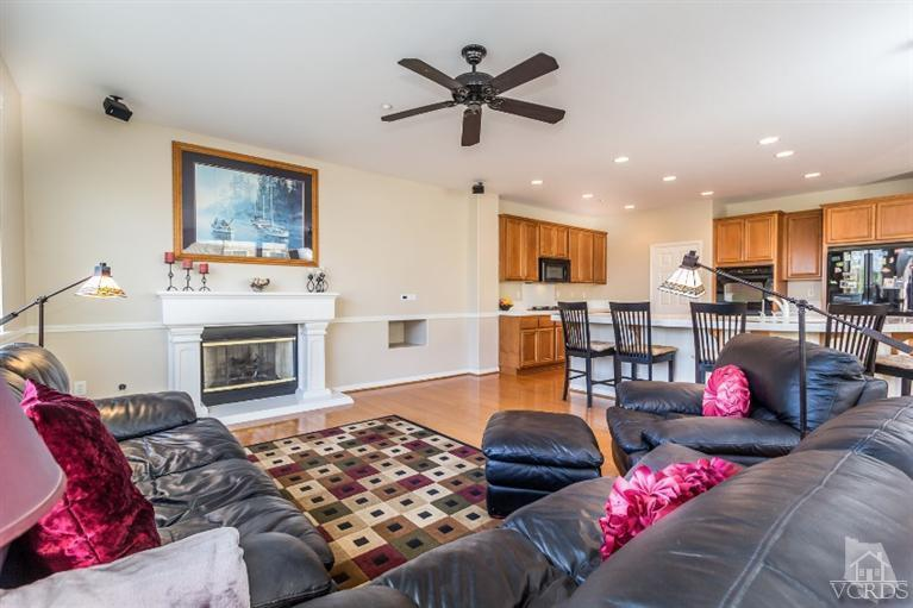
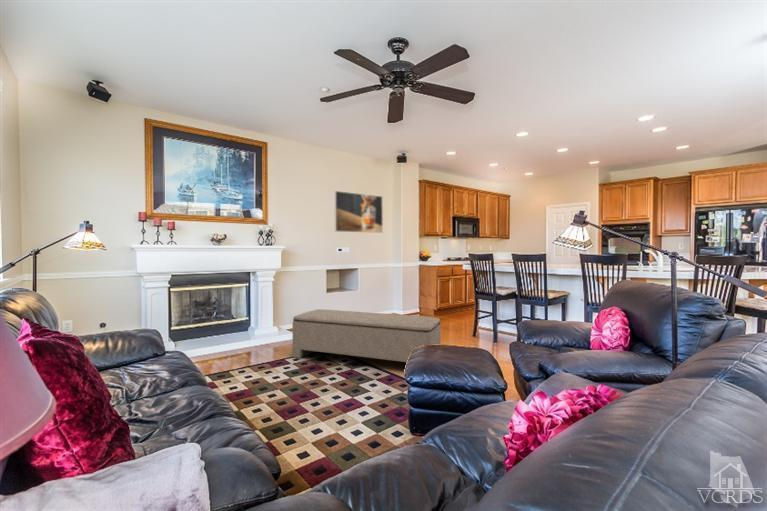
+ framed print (359, 213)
+ bench (365, 337)
